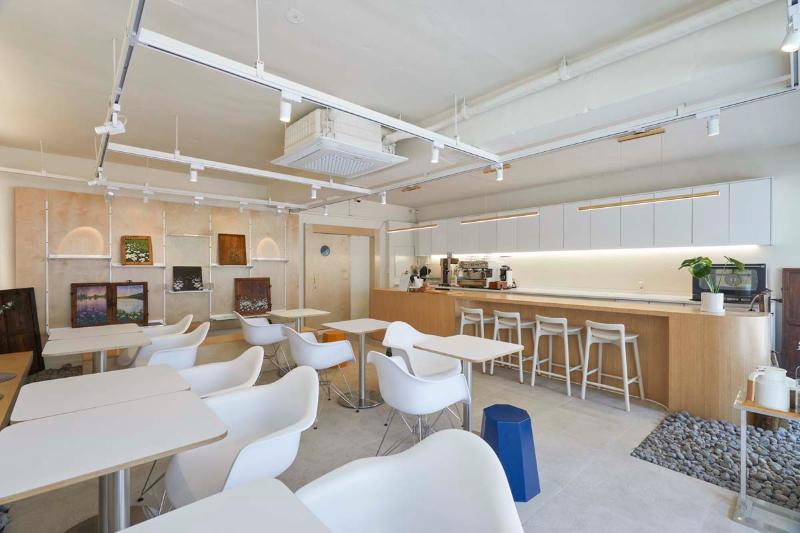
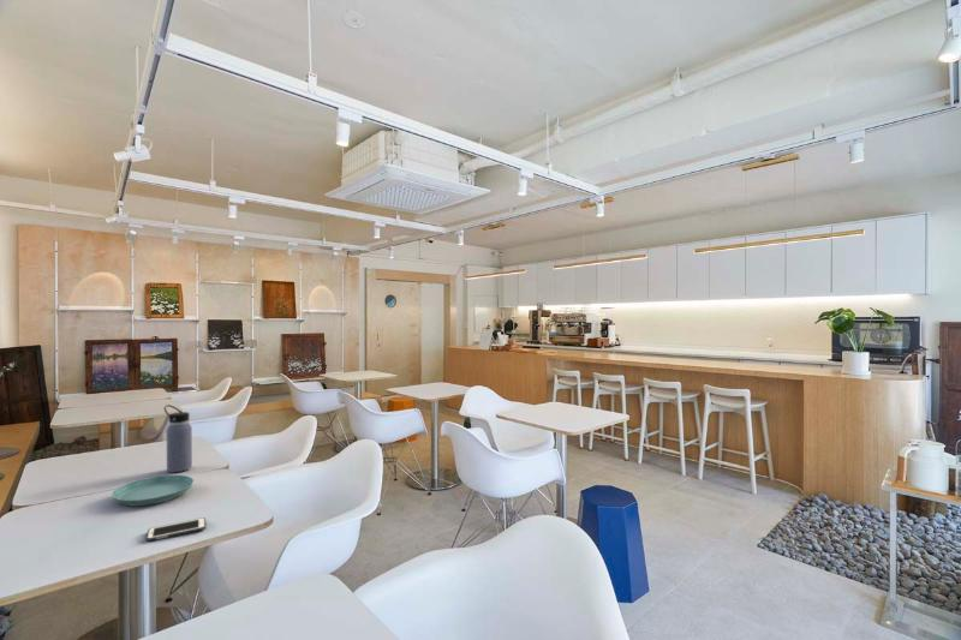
+ water bottle (178, 437)
+ cell phone (177, 528)
+ saucer (154, 490)
